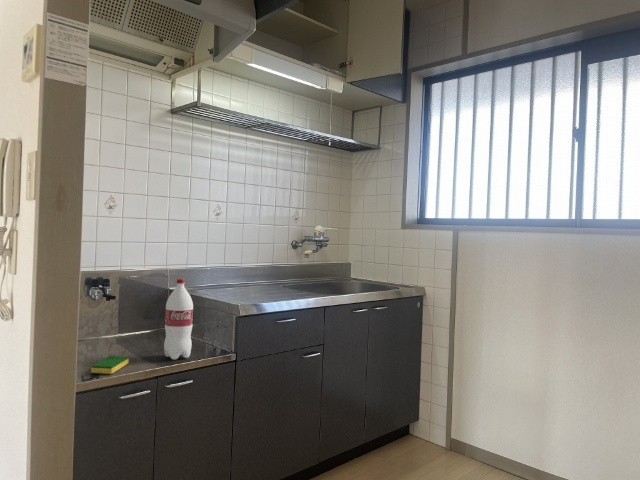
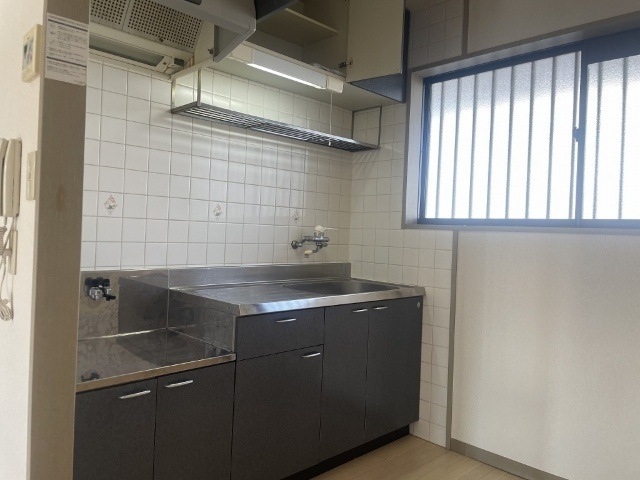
- dish sponge (110, 364)
- bottle (179, 318)
